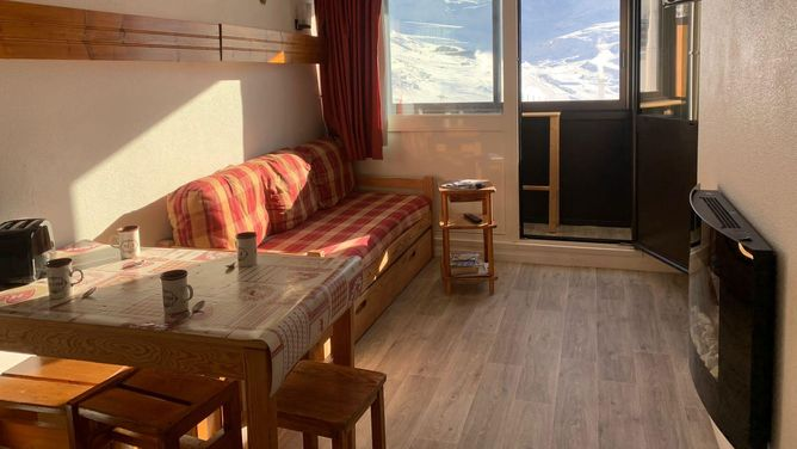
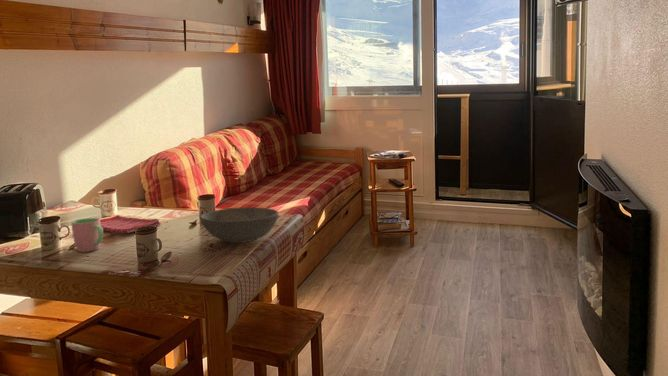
+ dish towel (122, 223)
+ bowl (240, 227)
+ cup (90, 235)
